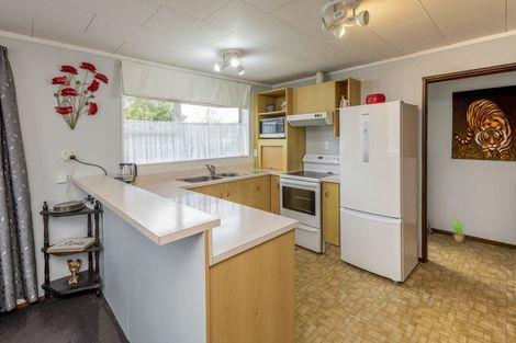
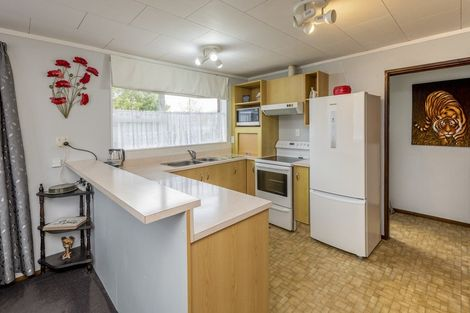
- potted plant (459, 230)
